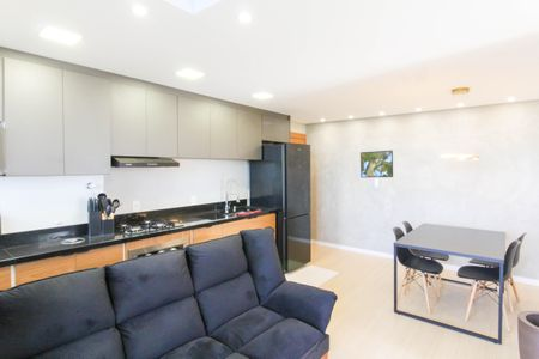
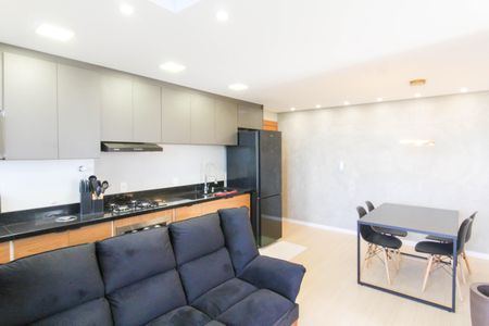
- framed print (376, 164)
